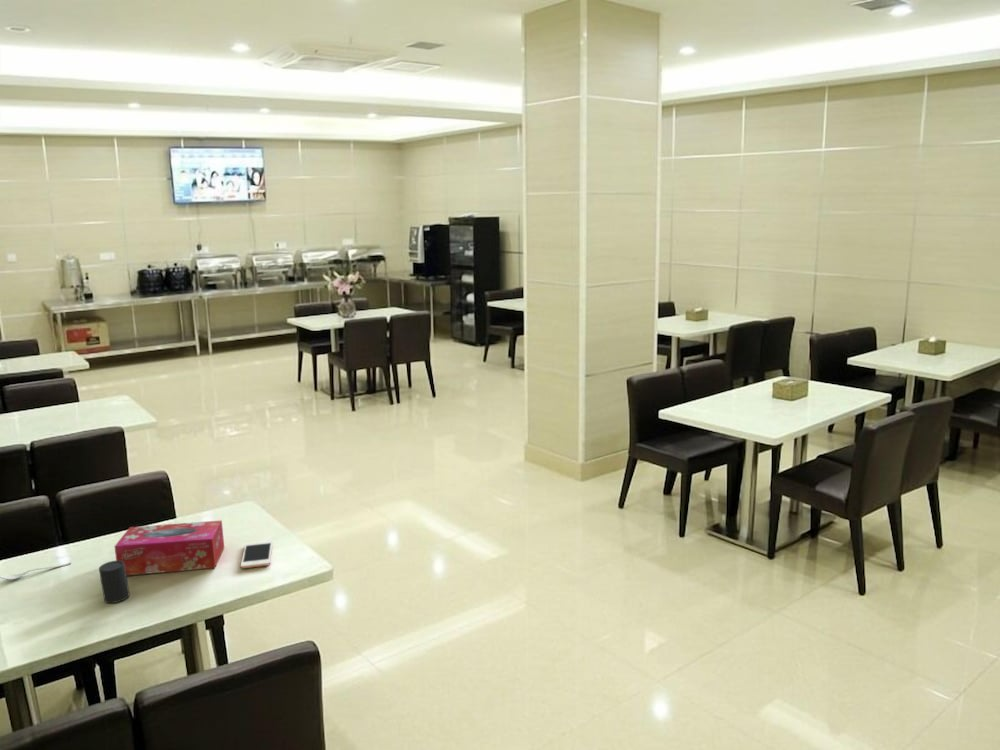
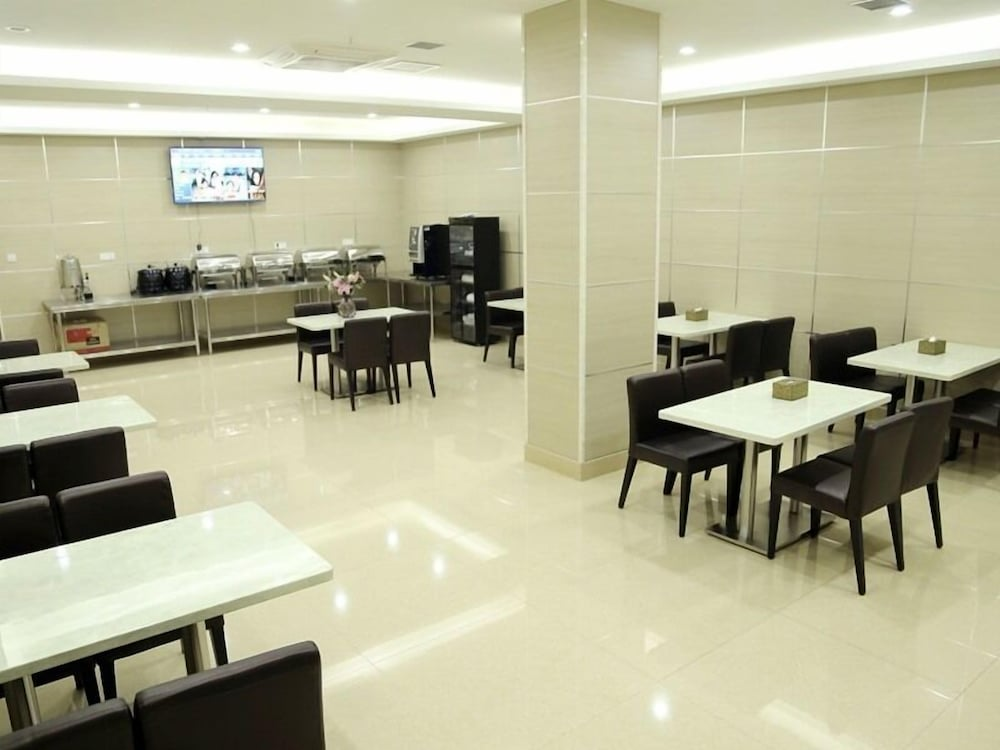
- cell phone (257, 554)
- tissue box (171, 547)
- spoon (36, 569)
- cup (114, 581)
